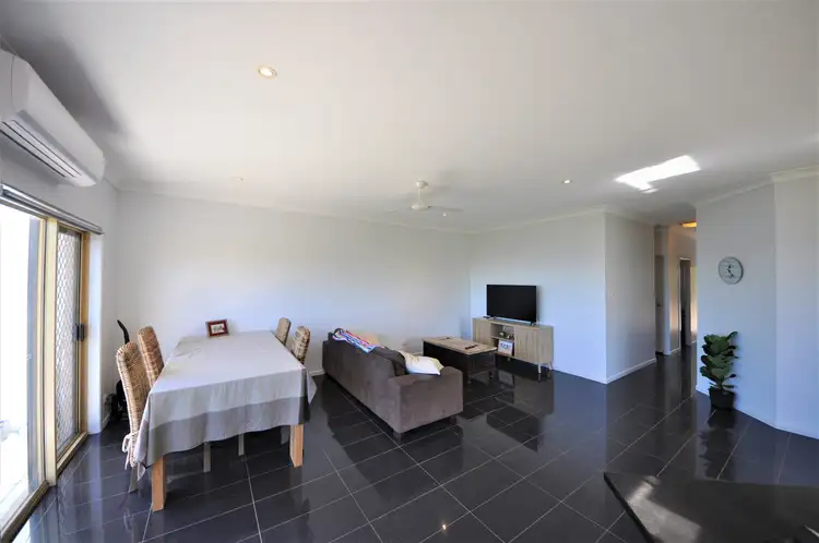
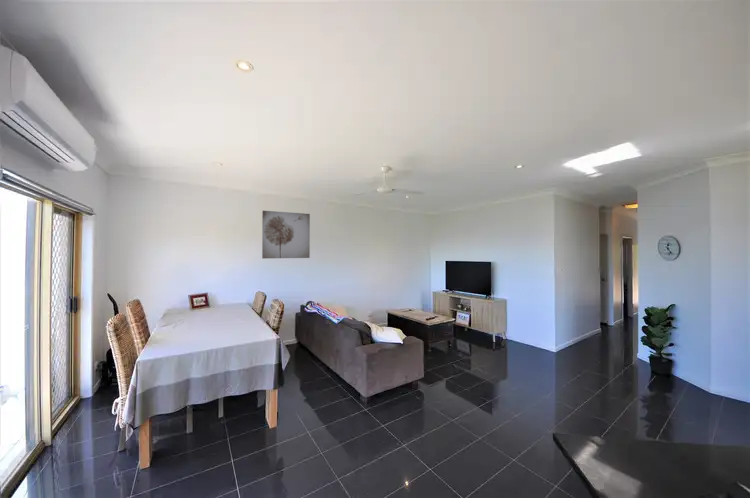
+ wall art (287, 235)
